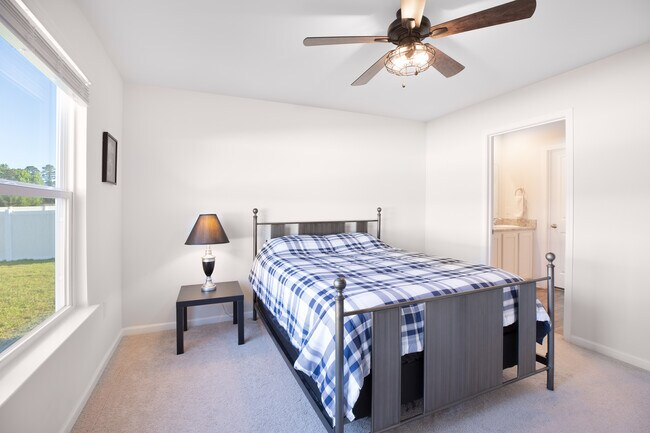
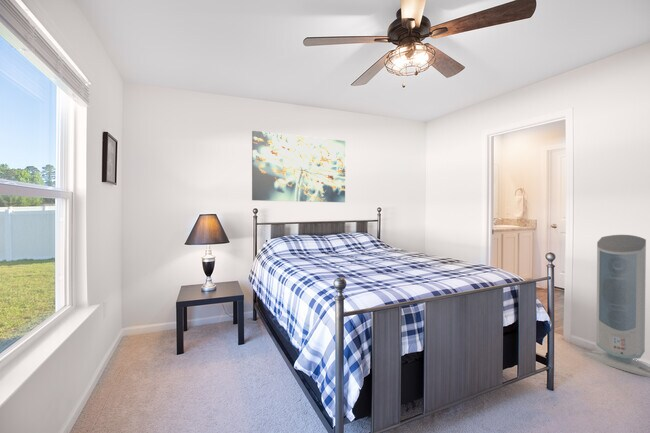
+ air purifier (620, 299)
+ wall art (301, 168)
